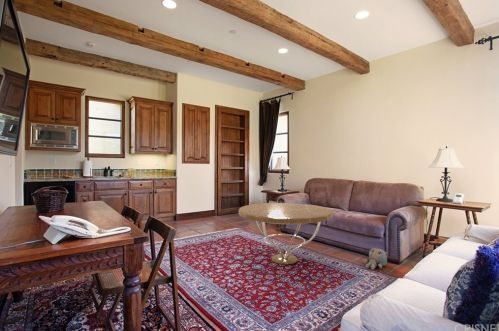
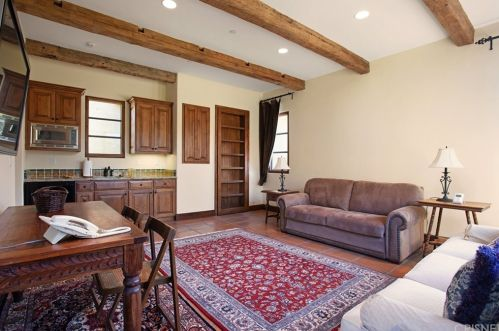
- coffee table (284, 234)
- plush toy (375, 258)
